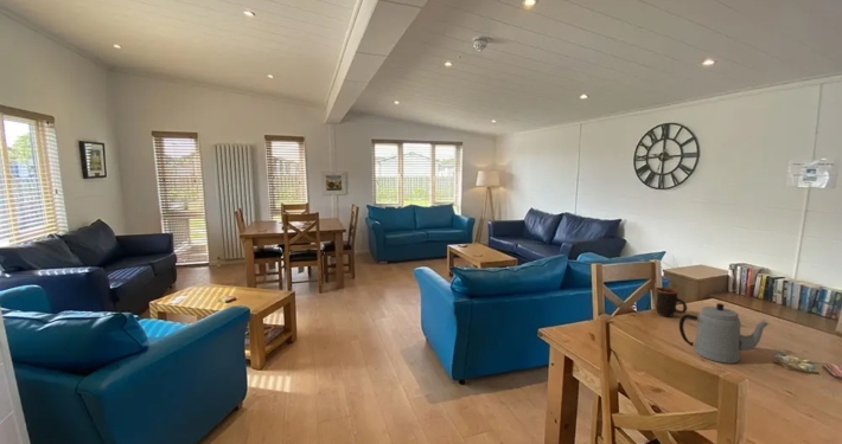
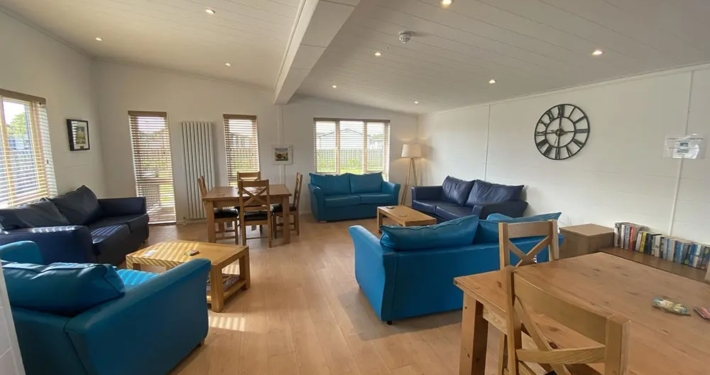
- teapot (721, 329)
- mug (670, 303)
